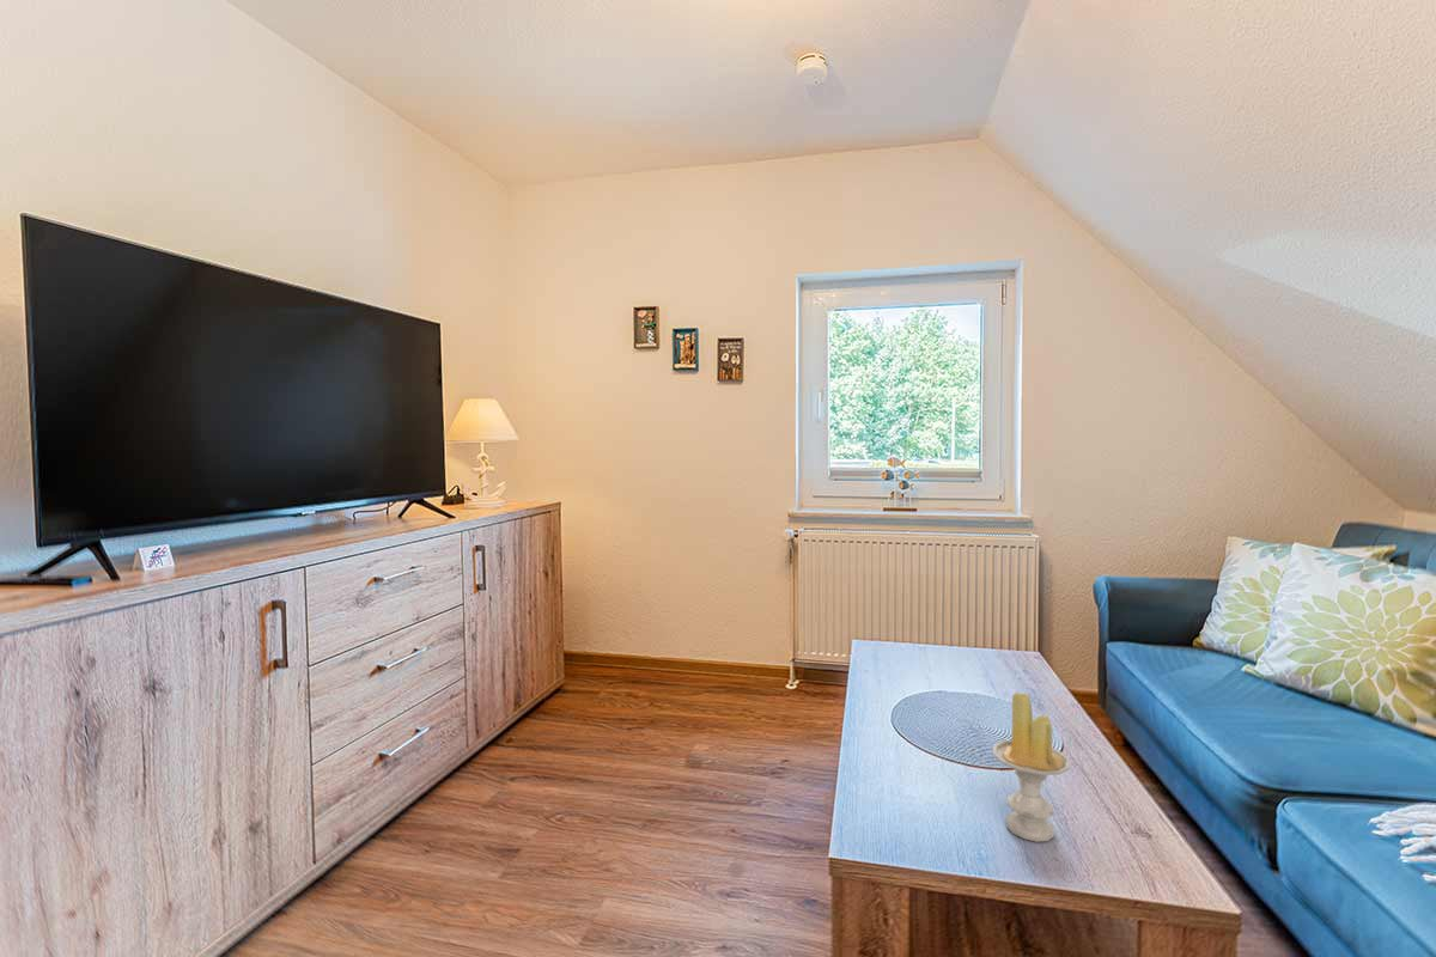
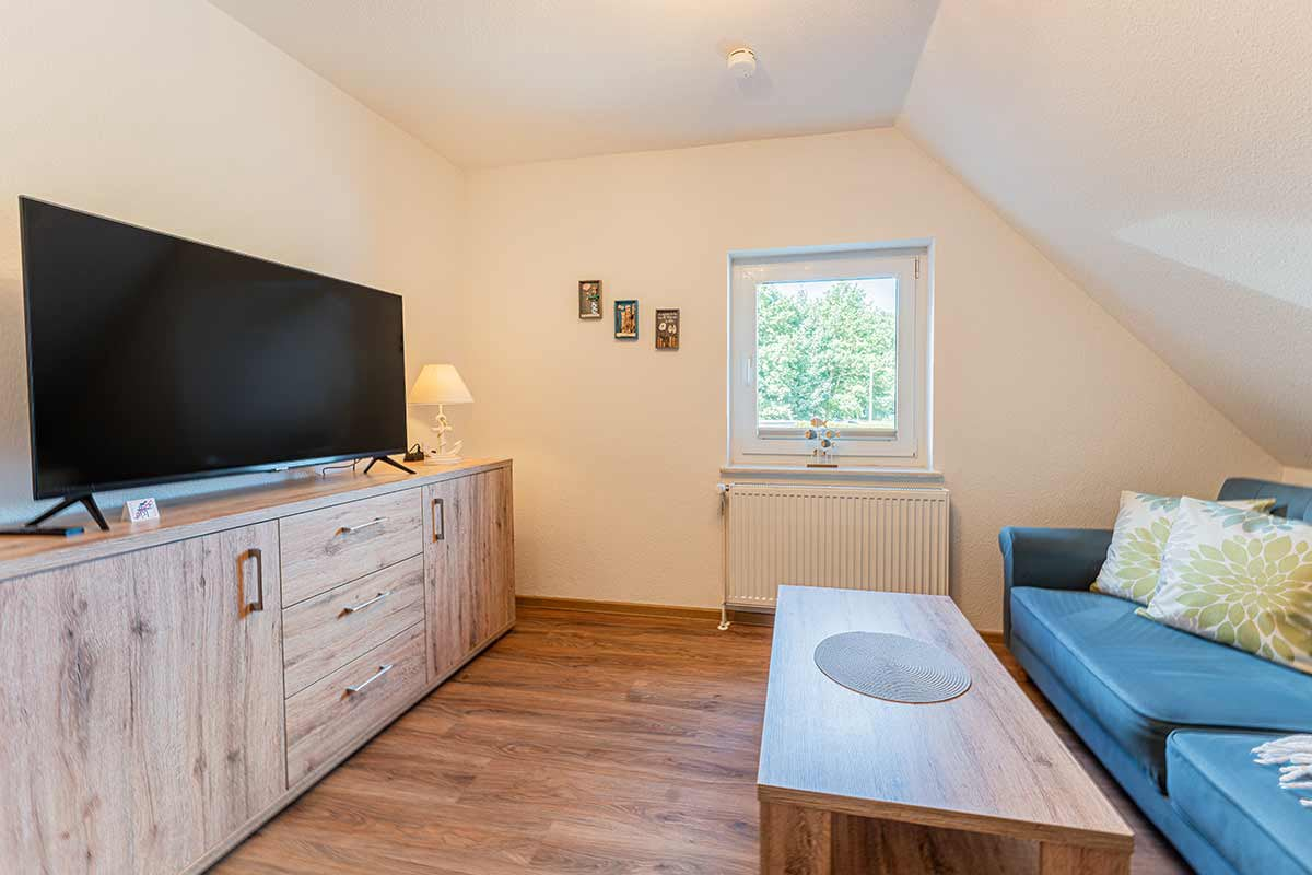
- candle (1030, 760)
